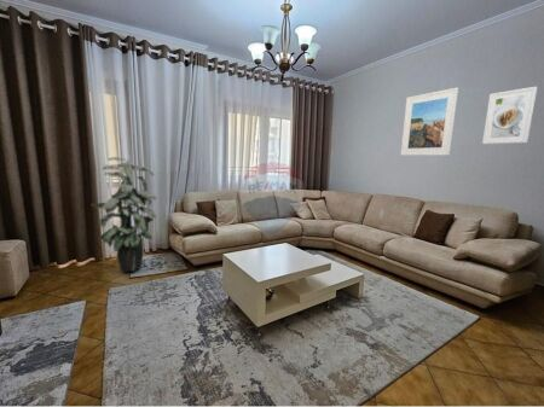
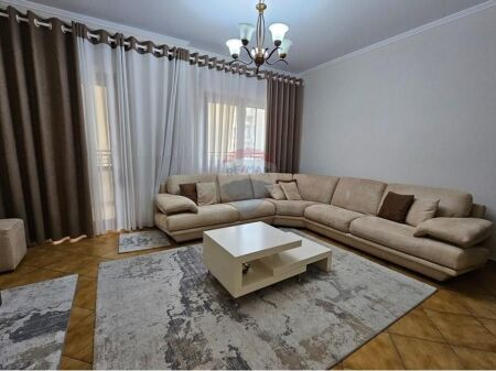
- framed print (427, 124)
- indoor plant (126, 214)
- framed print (508, 117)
